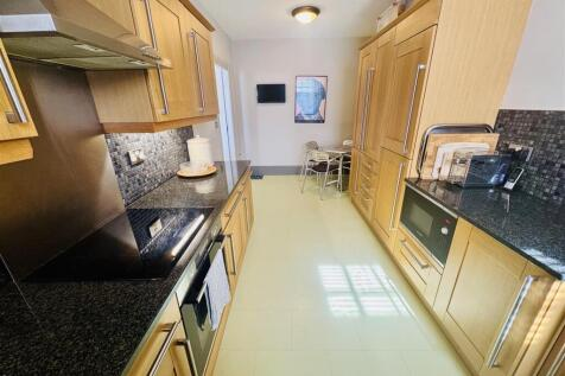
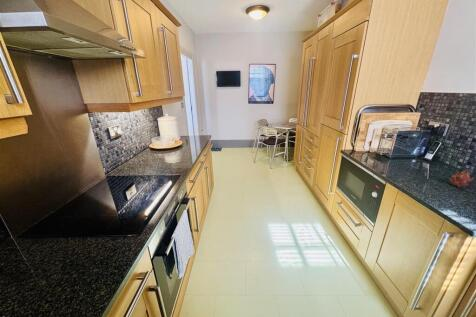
+ fruit (461, 177)
